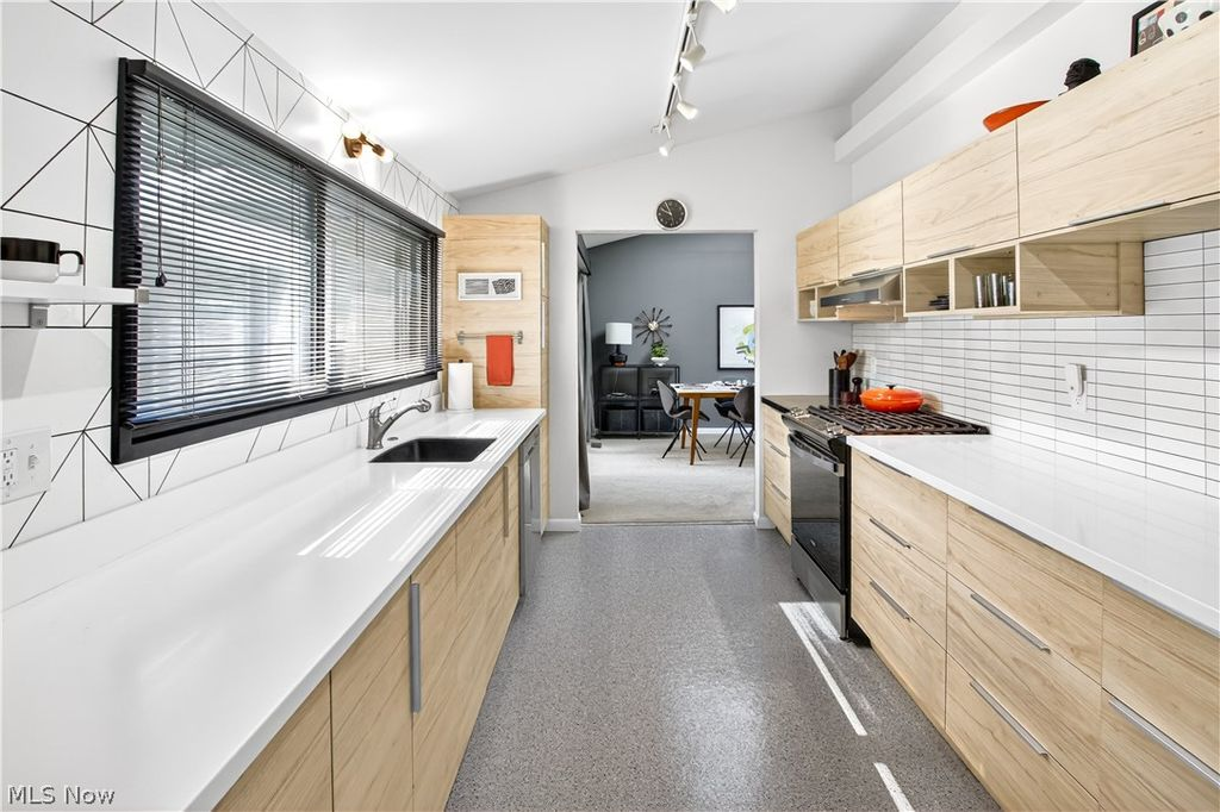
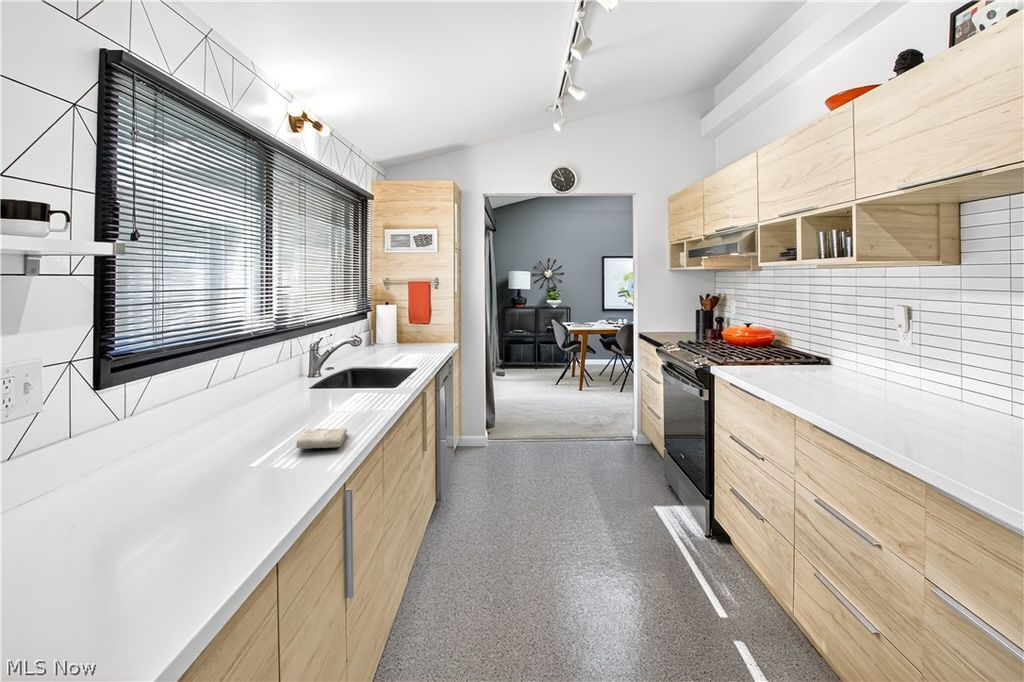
+ washcloth (323, 437)
